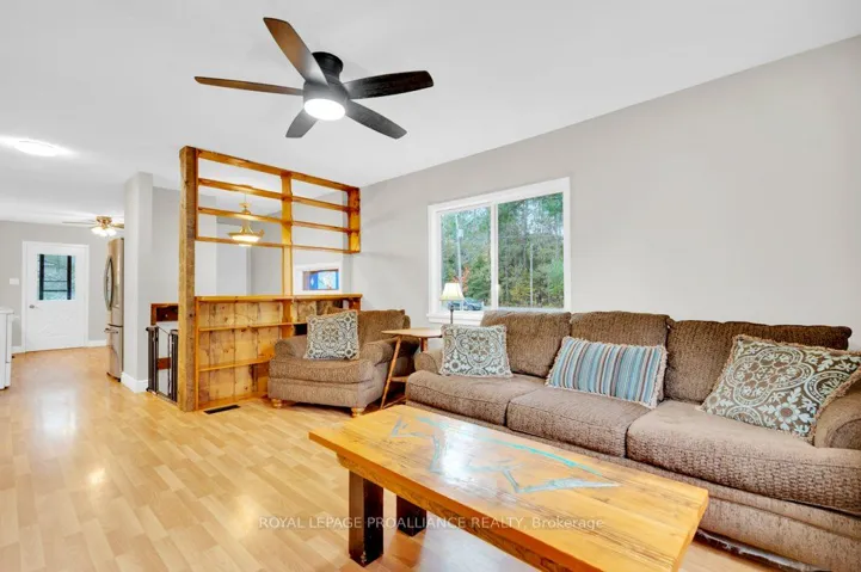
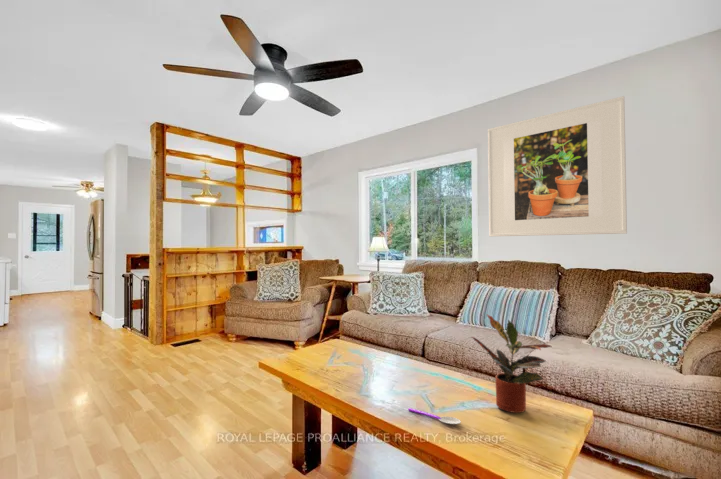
+ potted plant (515, 365)
+ spoon (433, 415)
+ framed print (548, 174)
